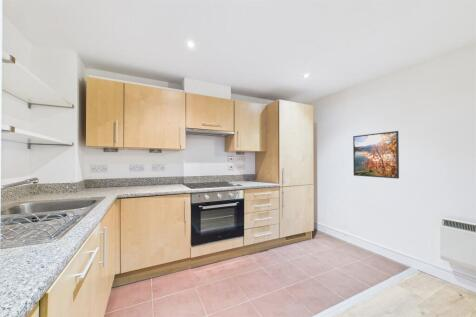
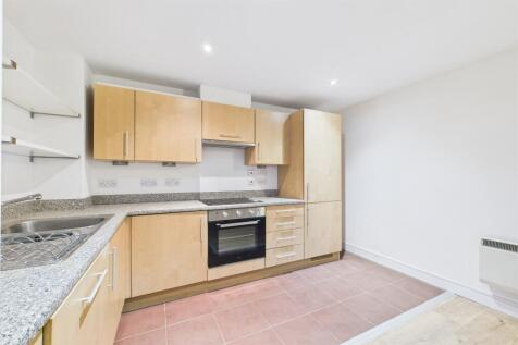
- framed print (373, 155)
